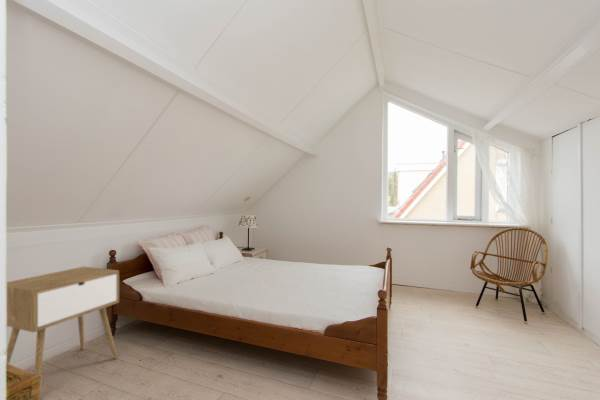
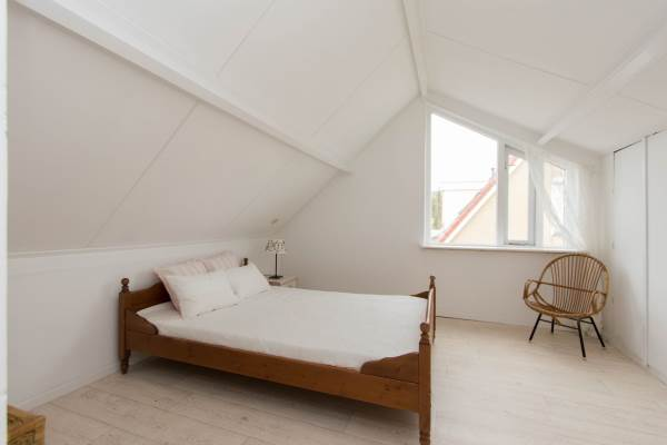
- nightstand (61, 322)
